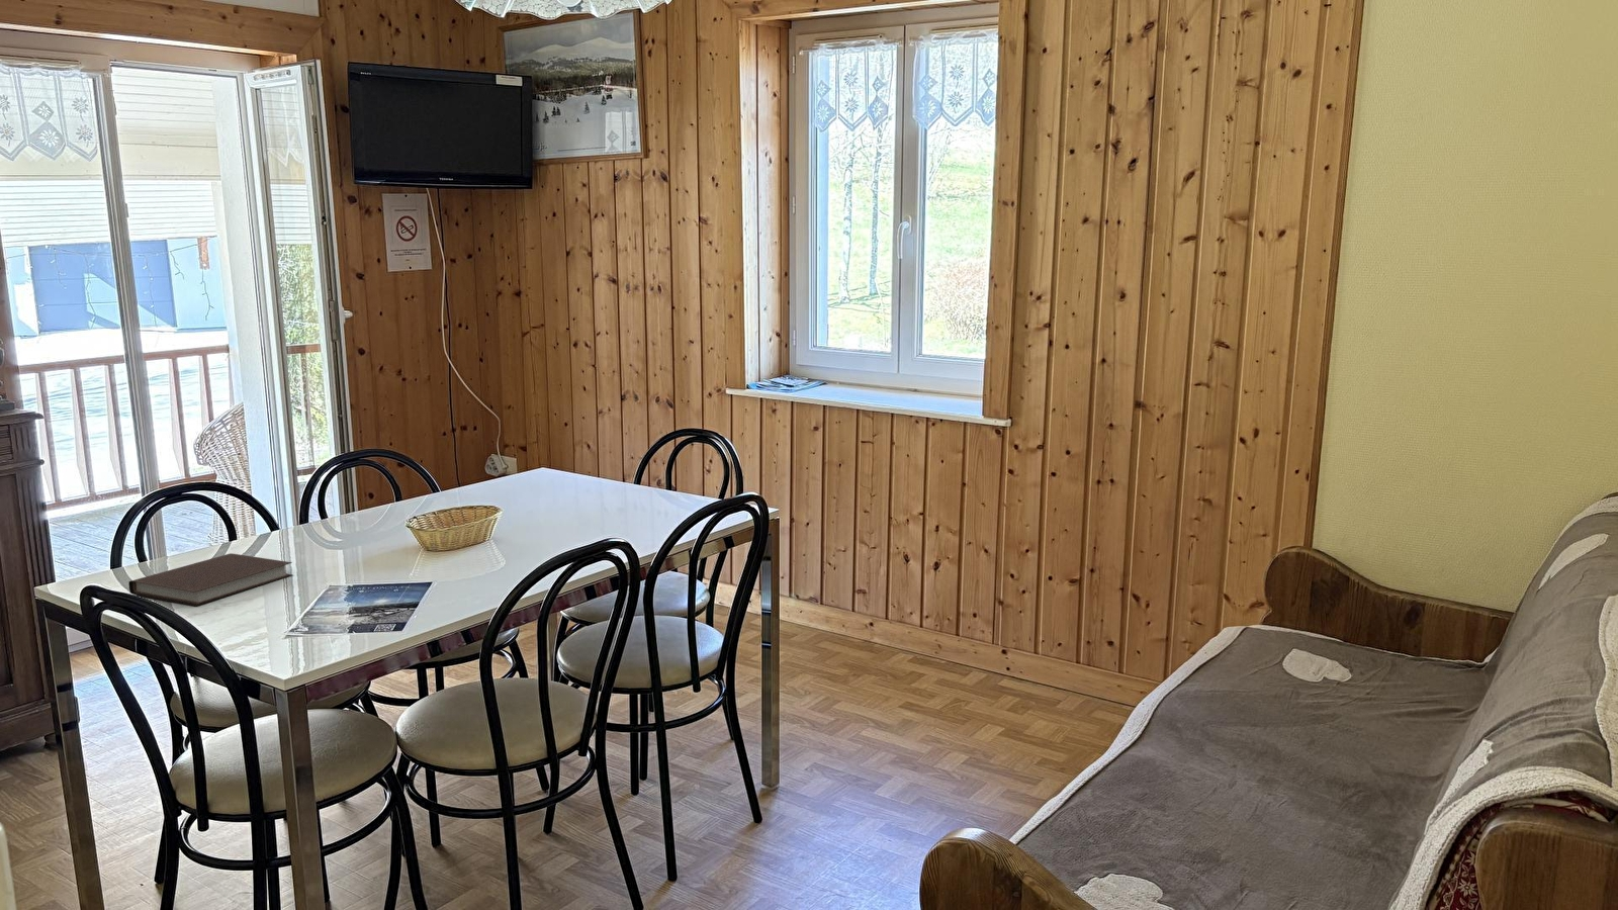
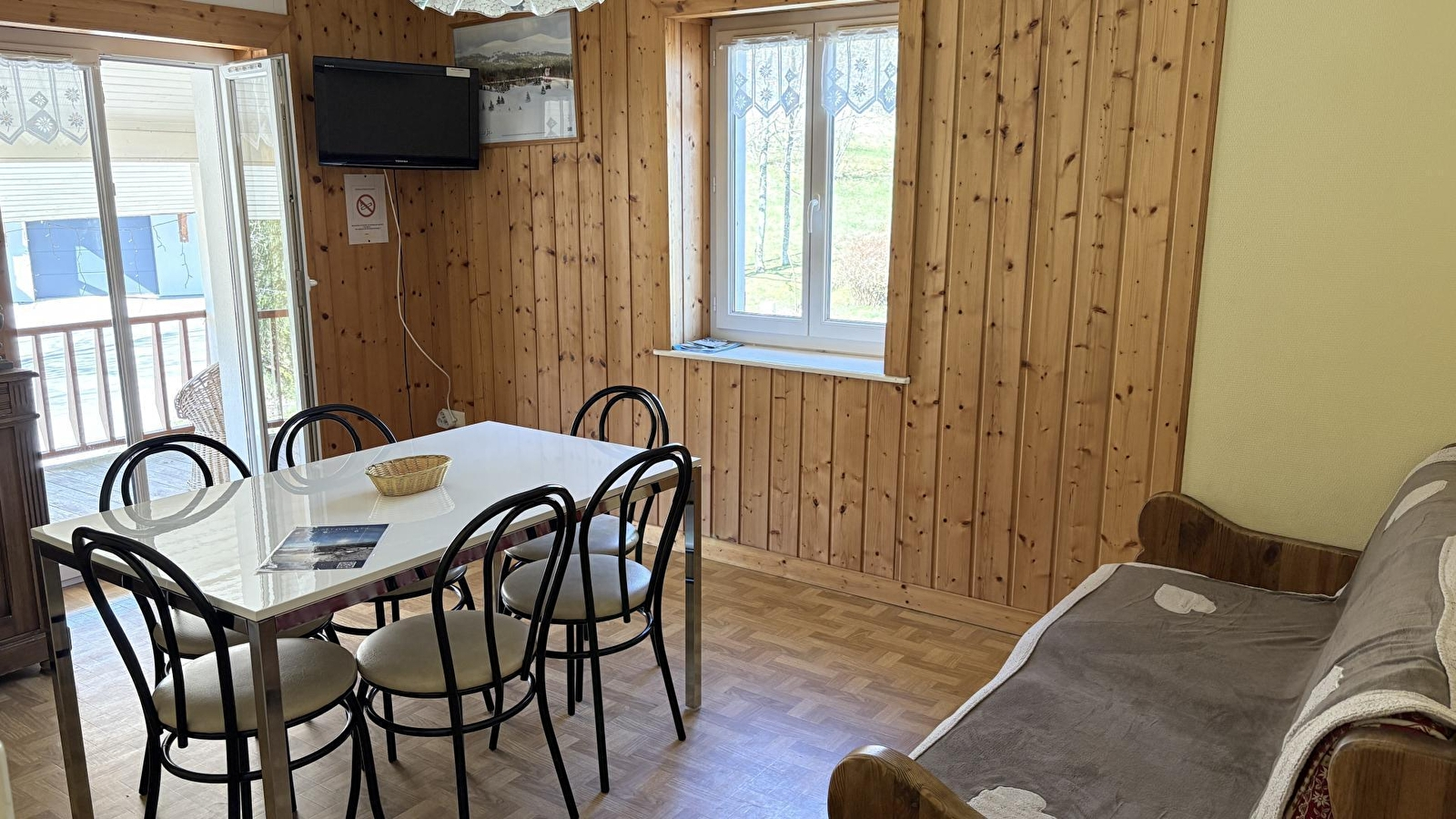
- notebook (212, 578)
